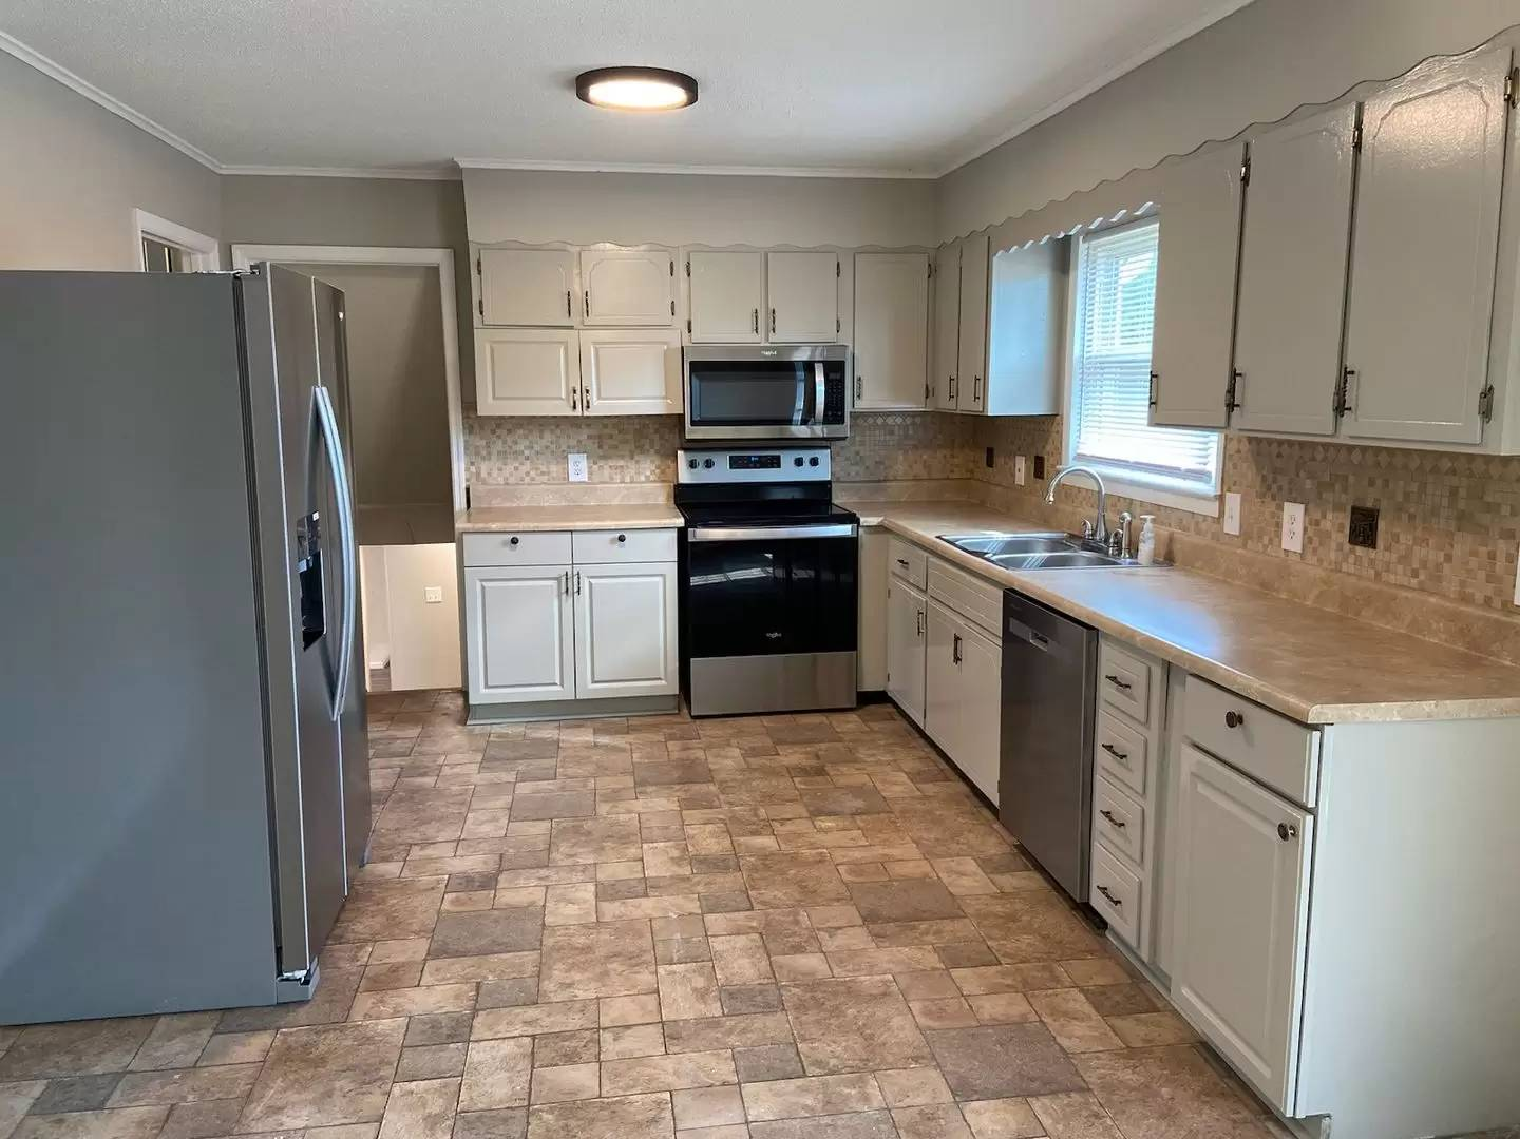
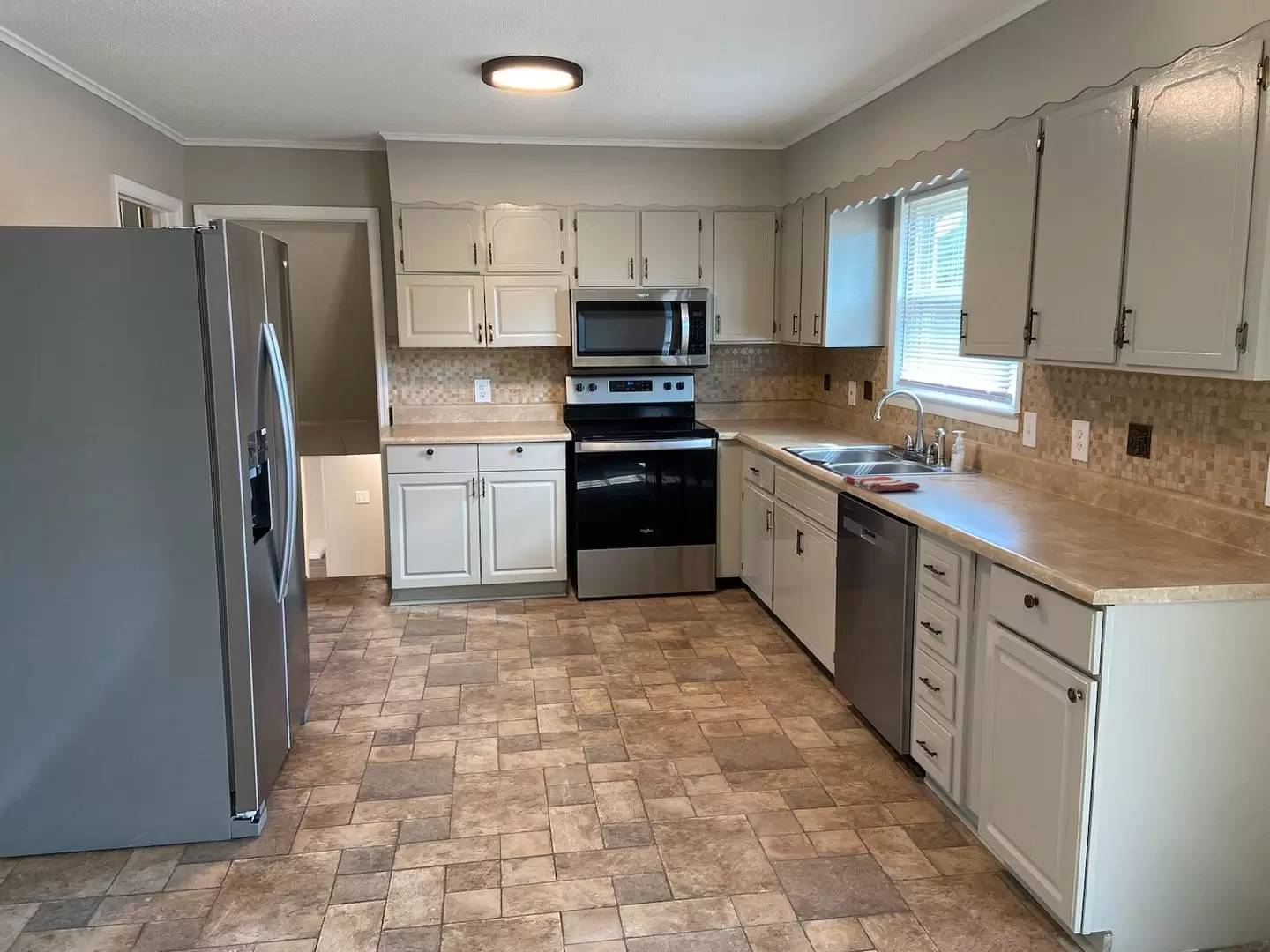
+ dish towel (879, 482)
